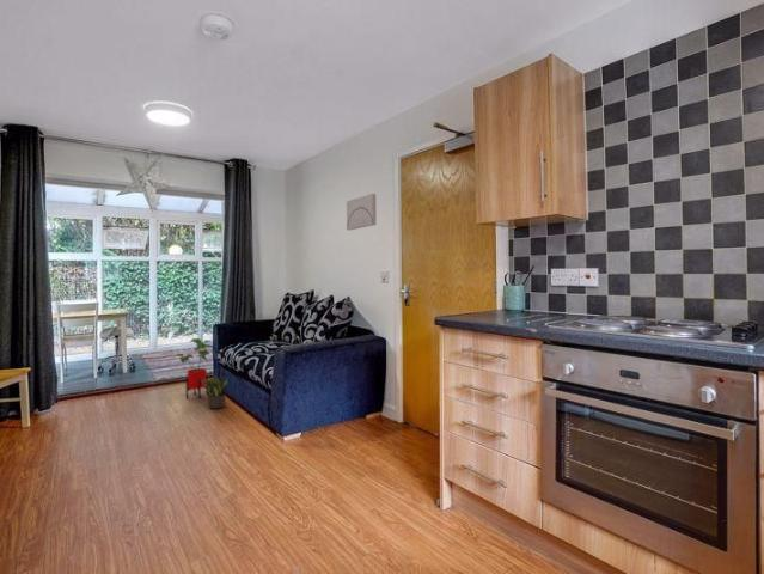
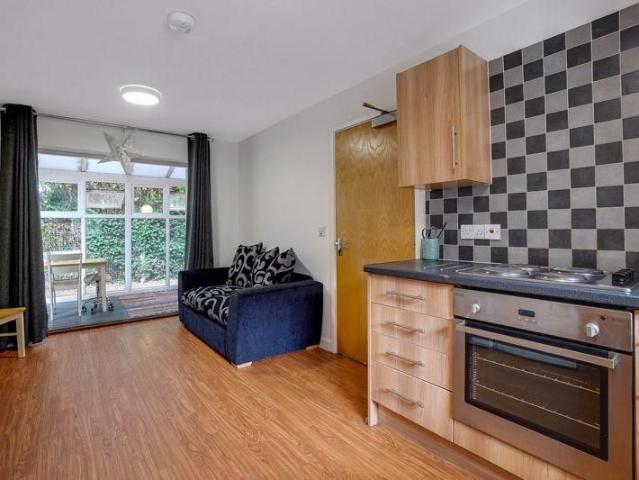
- wall art (360, 212)
- house plant (196, 368)
- potted plant (216, 389)
